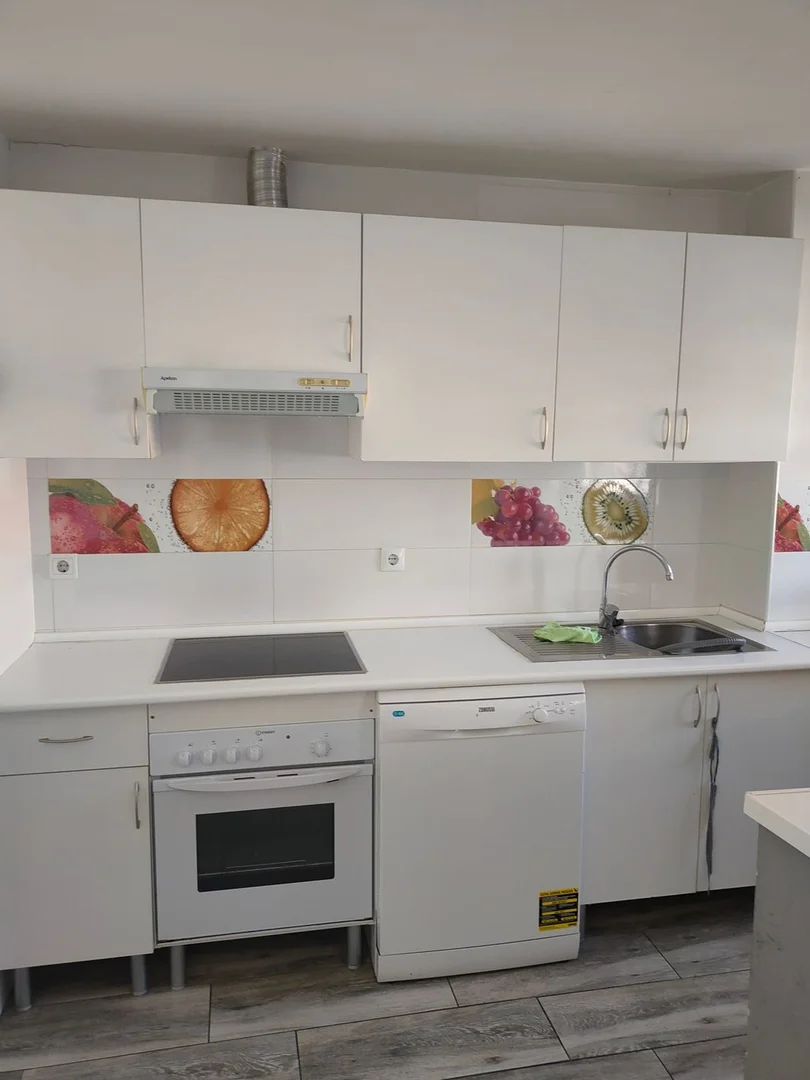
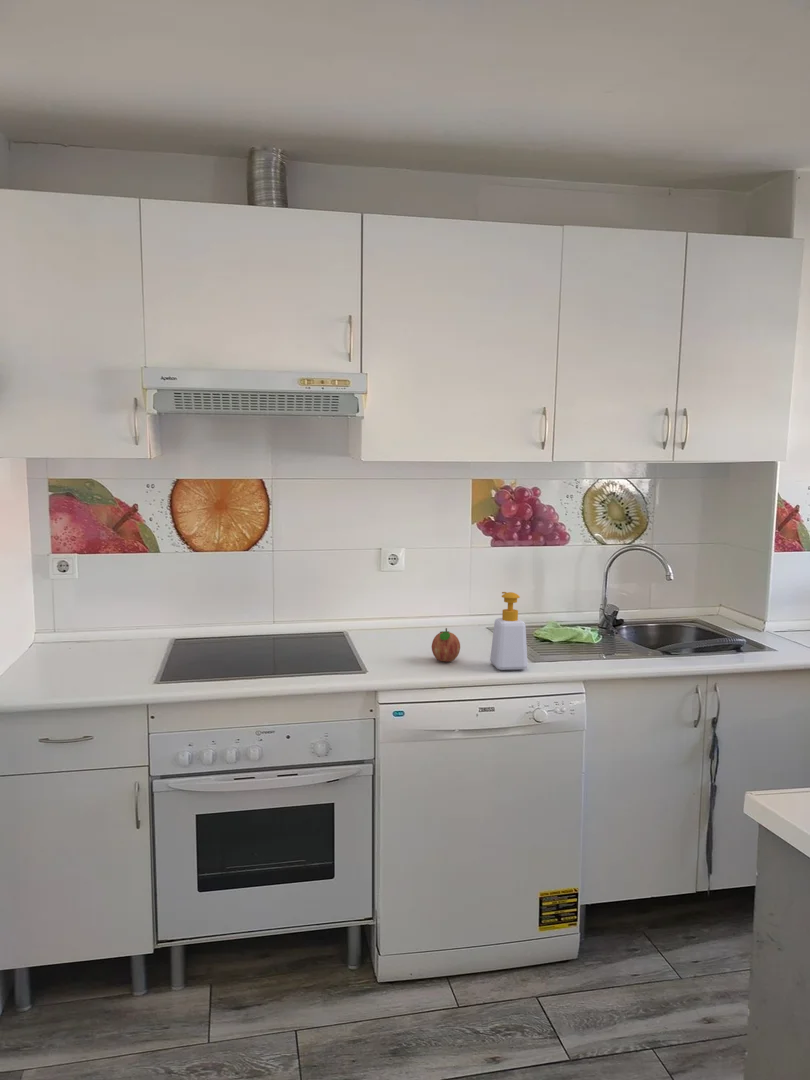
+ fruit (445, 644)
+ soap bottle (507, 628)
